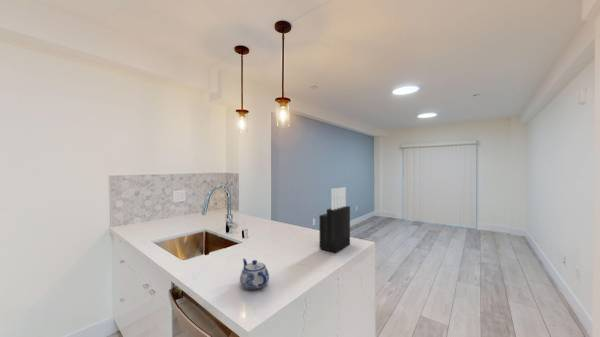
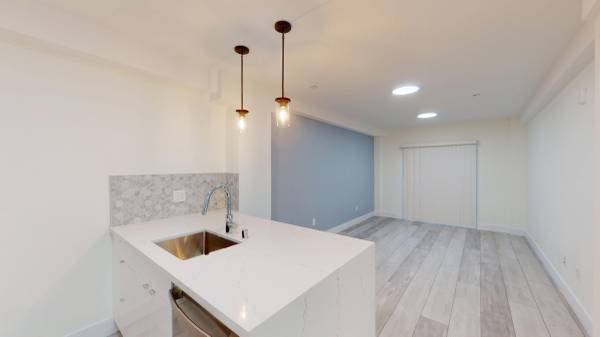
- teapot (253, 271)
- knife block (333, 216)
